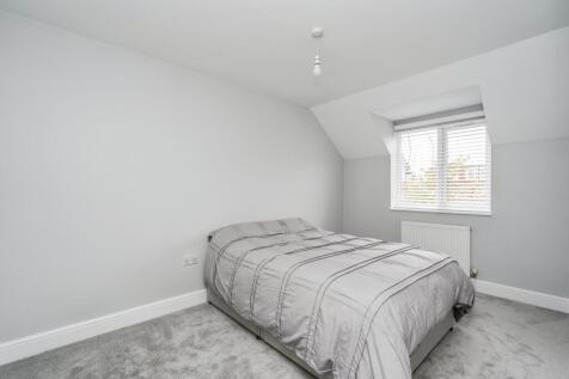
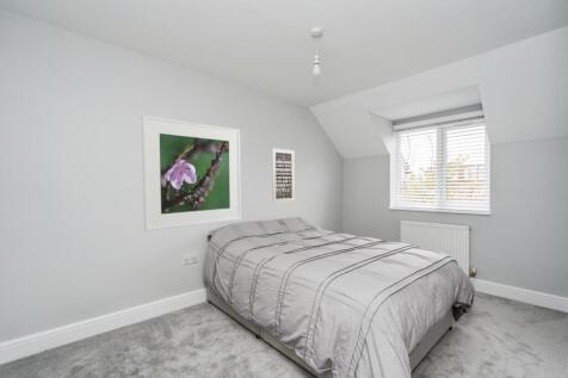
+ wall art (283, 175)
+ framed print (197, 174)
